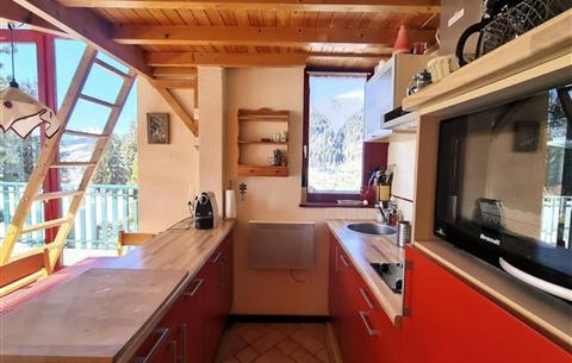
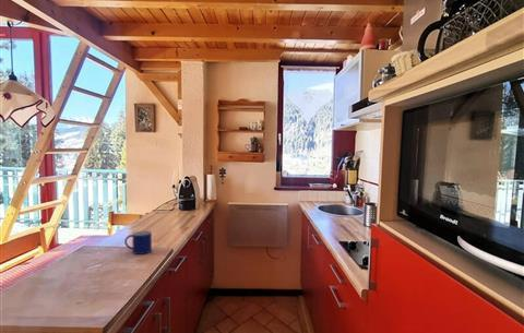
+ mug (138, 241)
